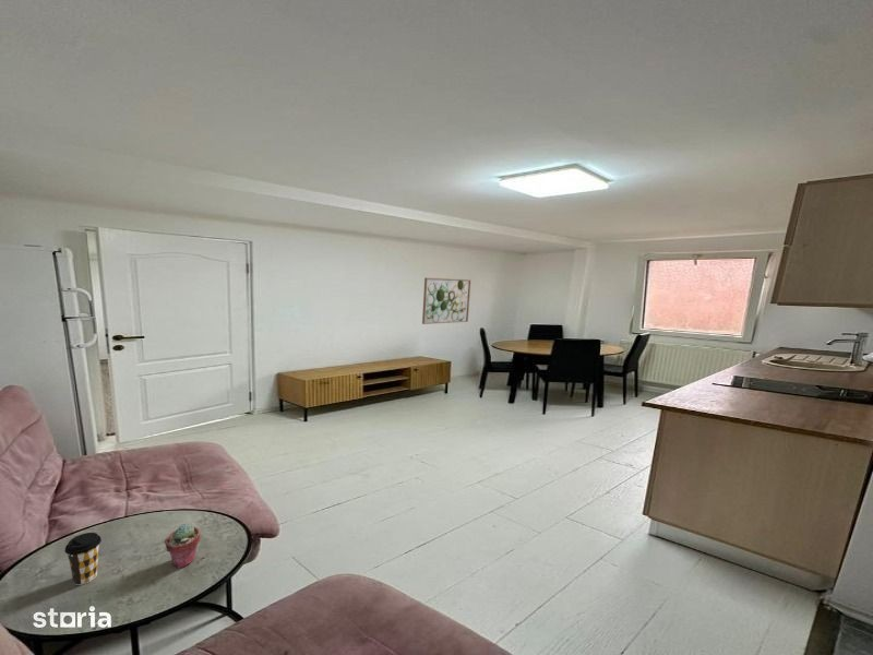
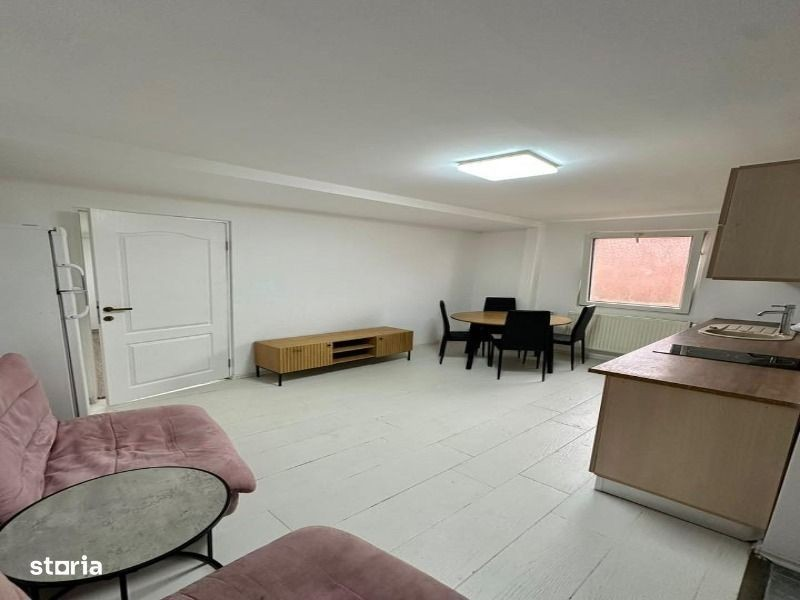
- potted succulent (183, 543)
- wall art (447, 300)
- coffee cup (84, 559)
